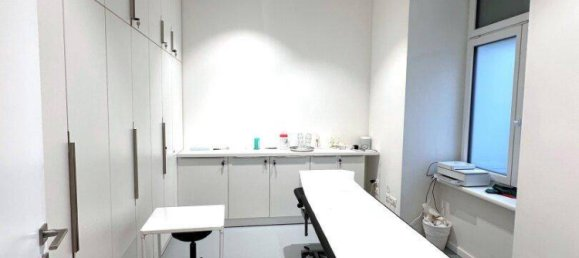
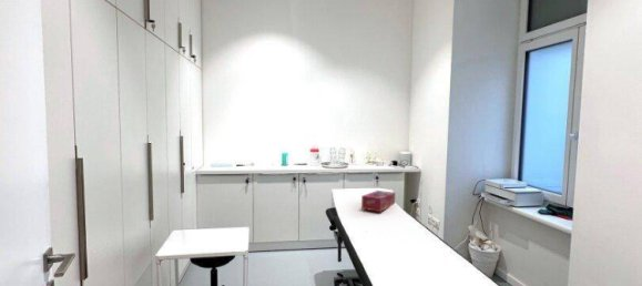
+ tissue box (378, 200)
